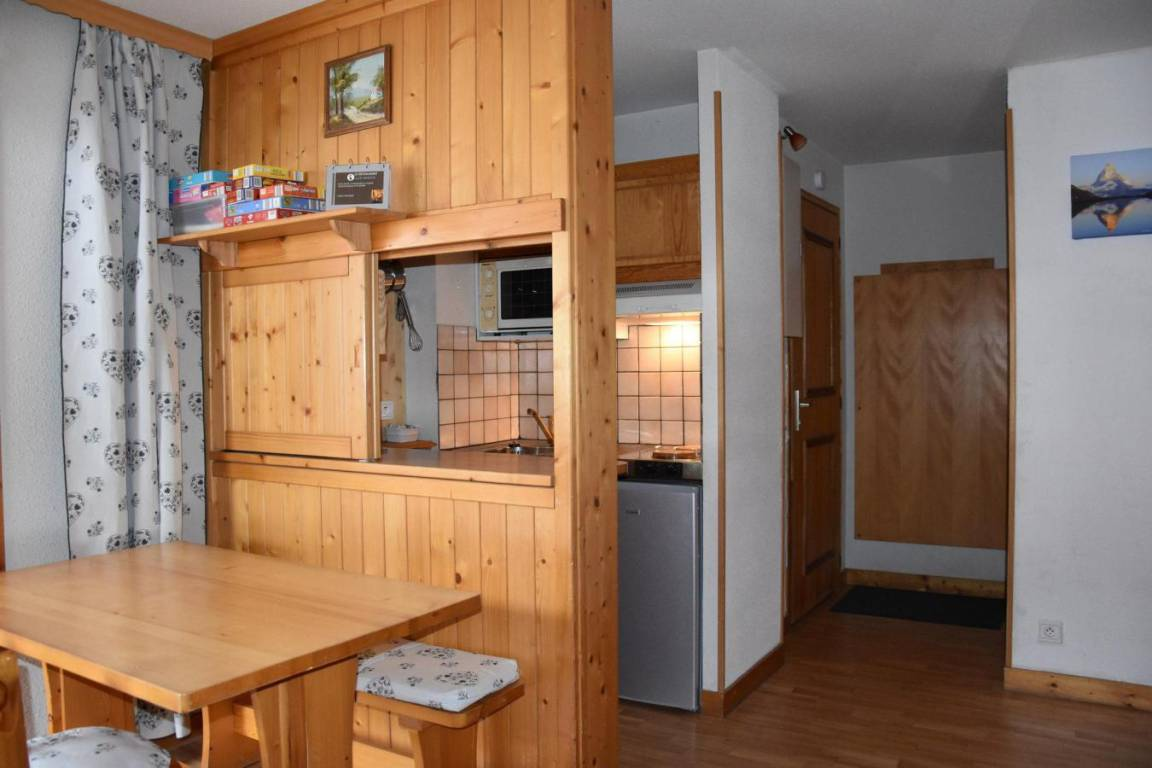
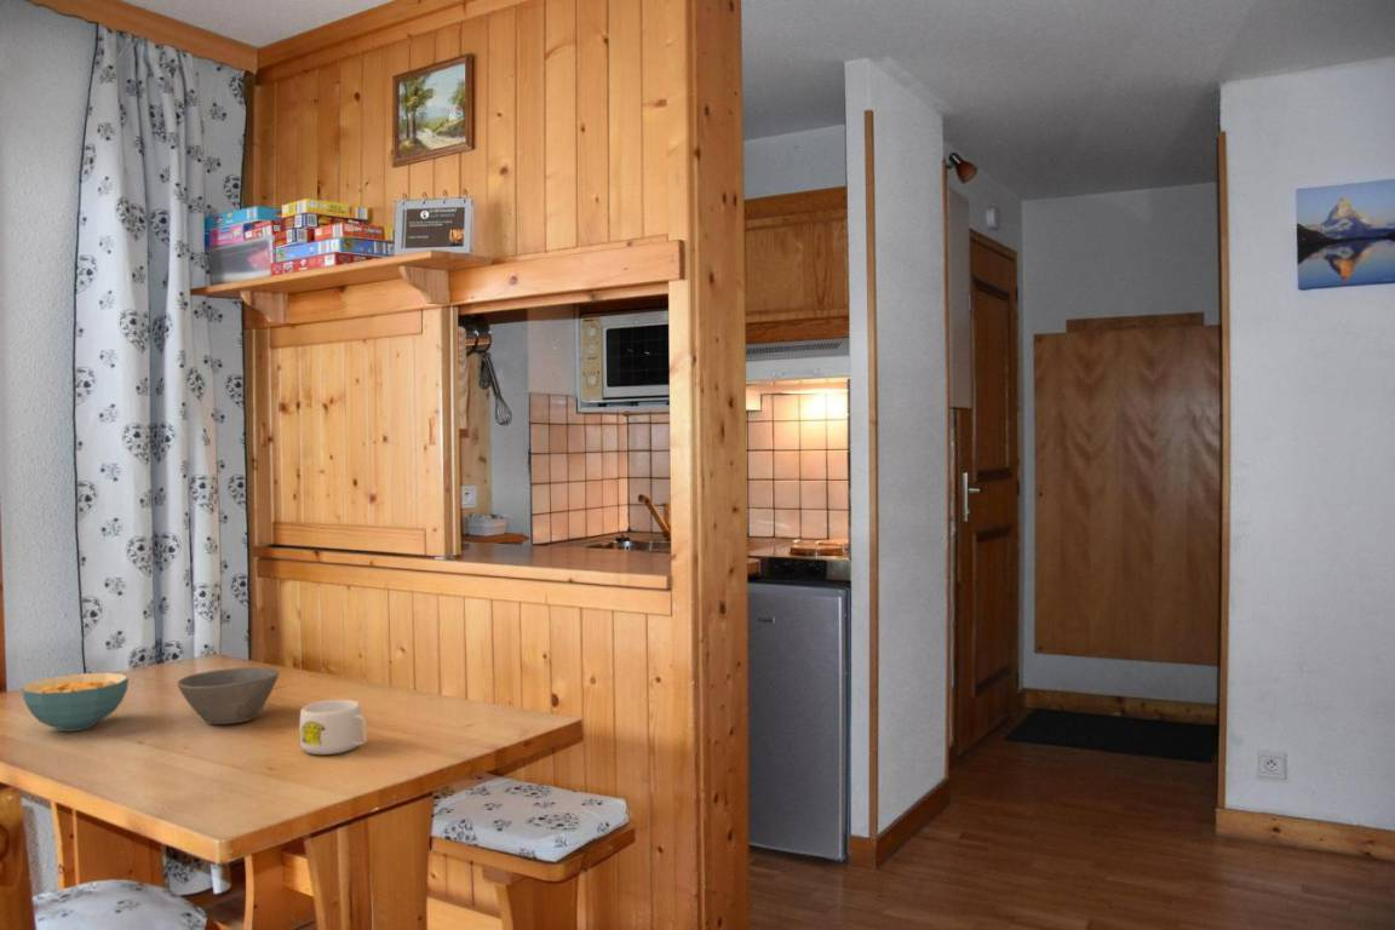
+ cereal bowl (76, 705)
+ mug (332, 727)
+ bowl (229, 696)
